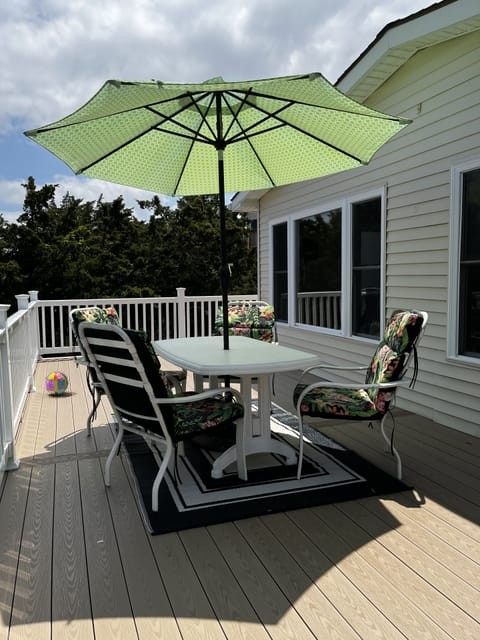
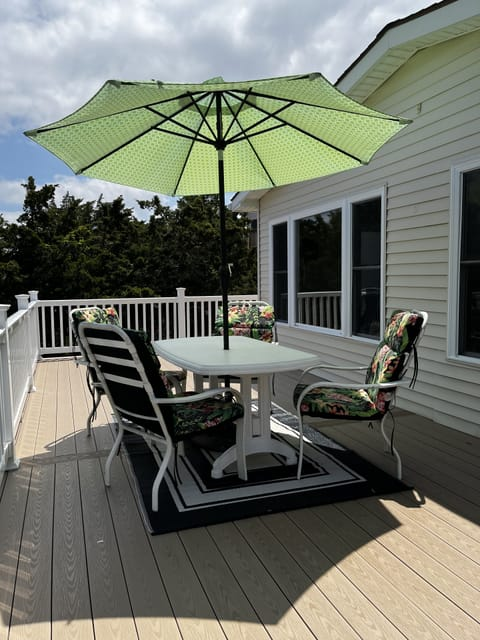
- ball (57, 382)
